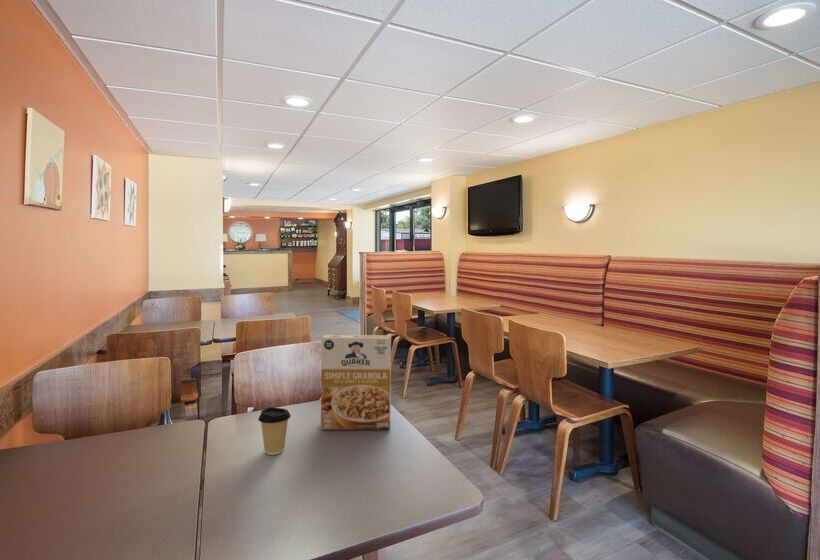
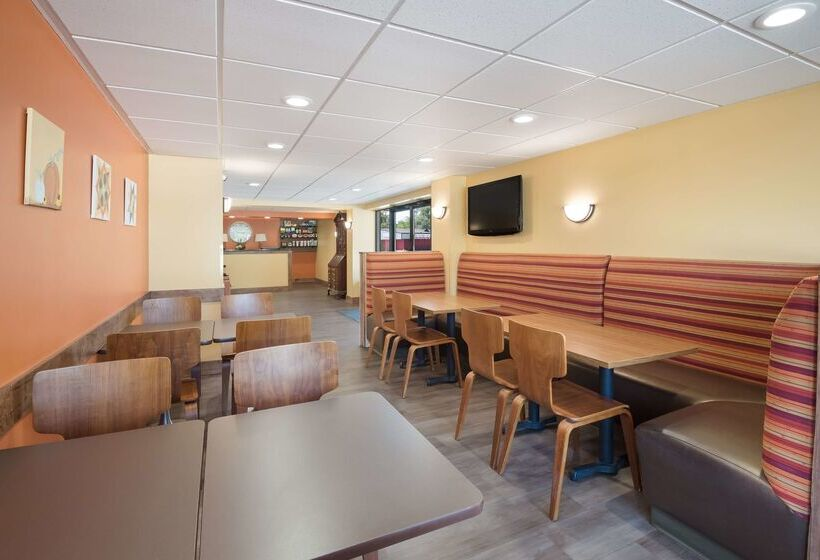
- cereal box (356, 381)
- coffee cup (274, 430)
